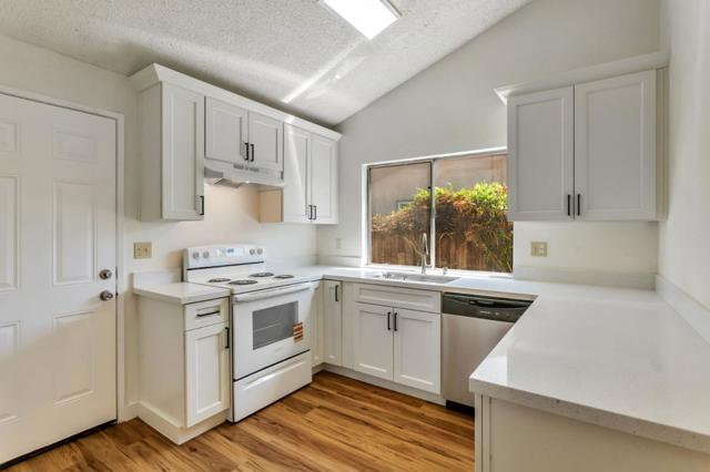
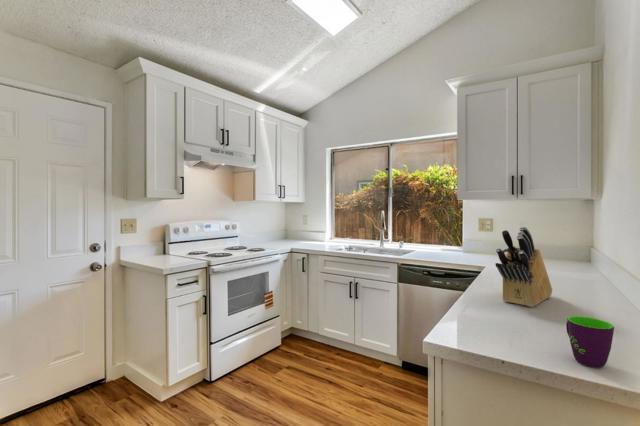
+ mug (584, 339)
+ knife block (524, 263)
